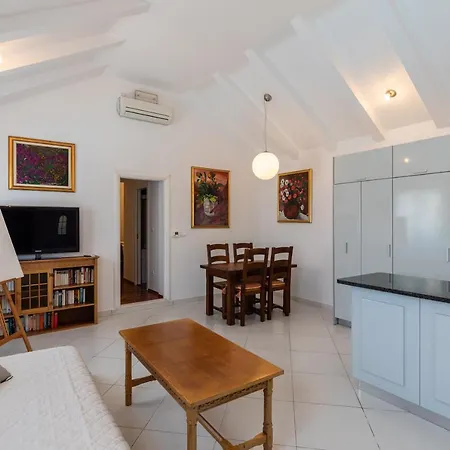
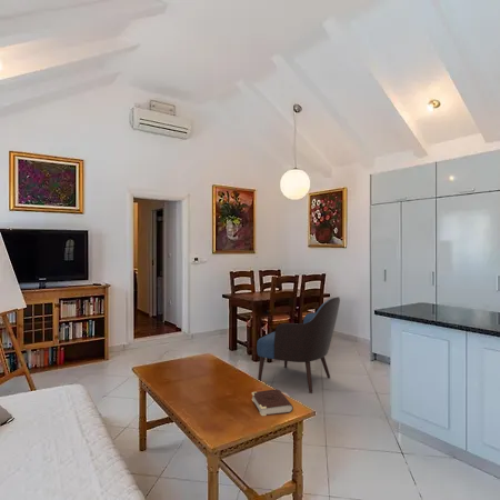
+ book (271, 401)
+ armchair (301, 338)
